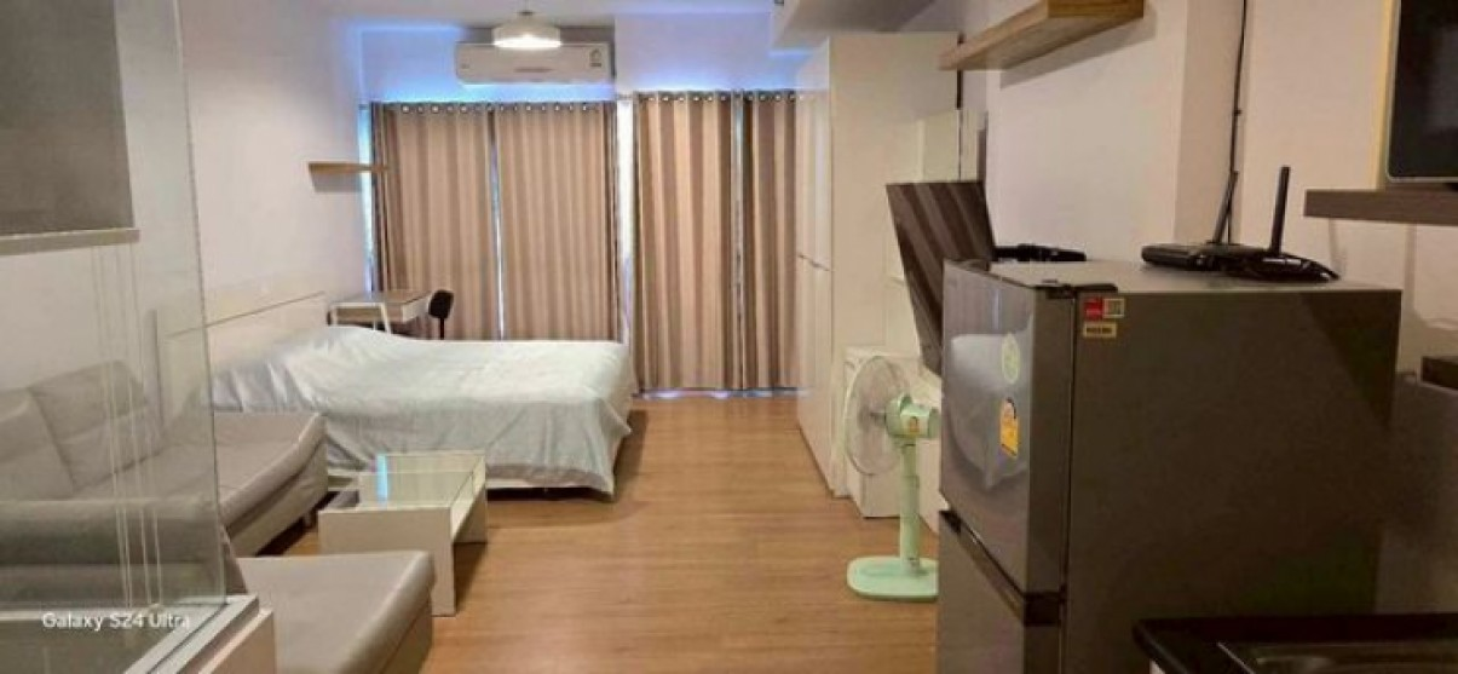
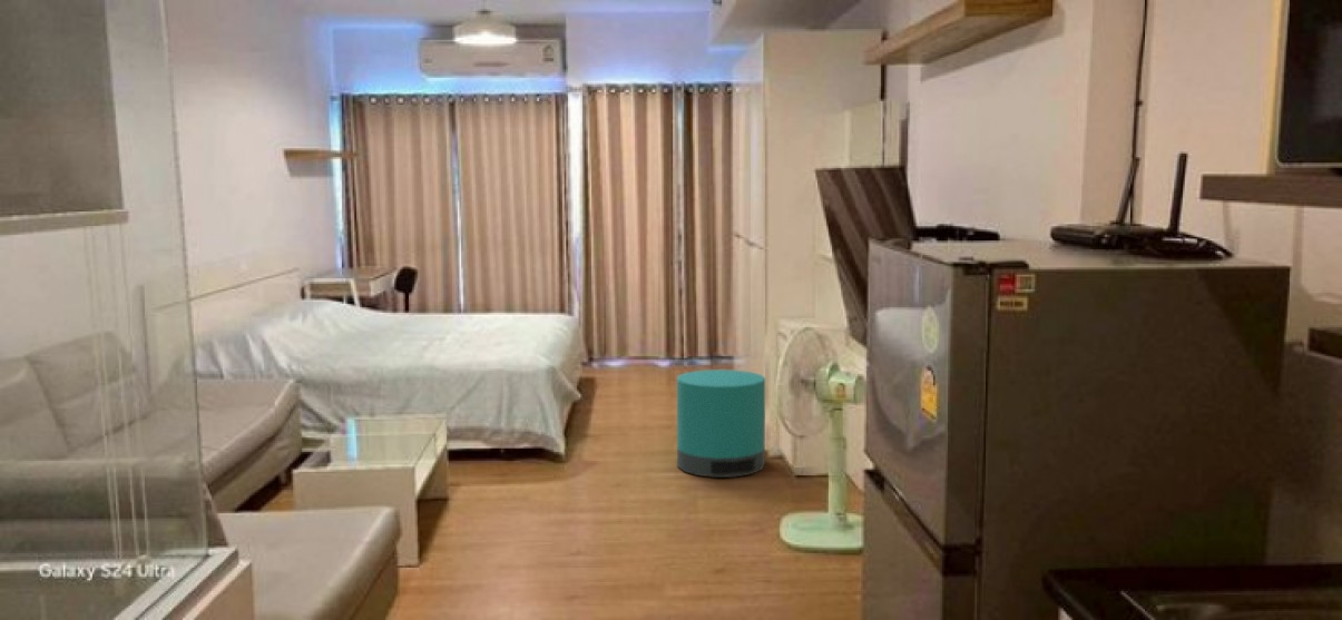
+ trash can (721, 421)
